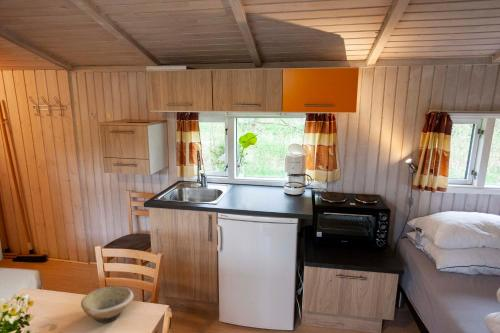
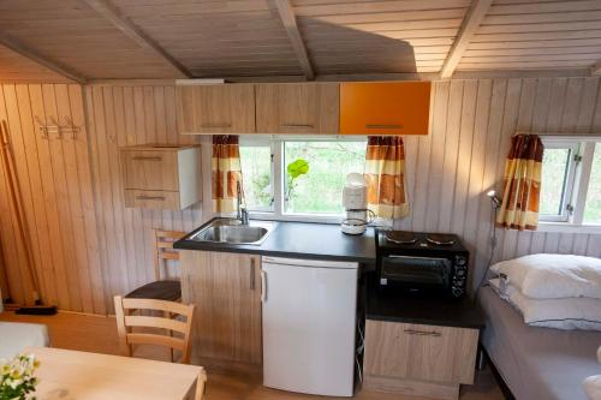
- bowl (106, 306)
